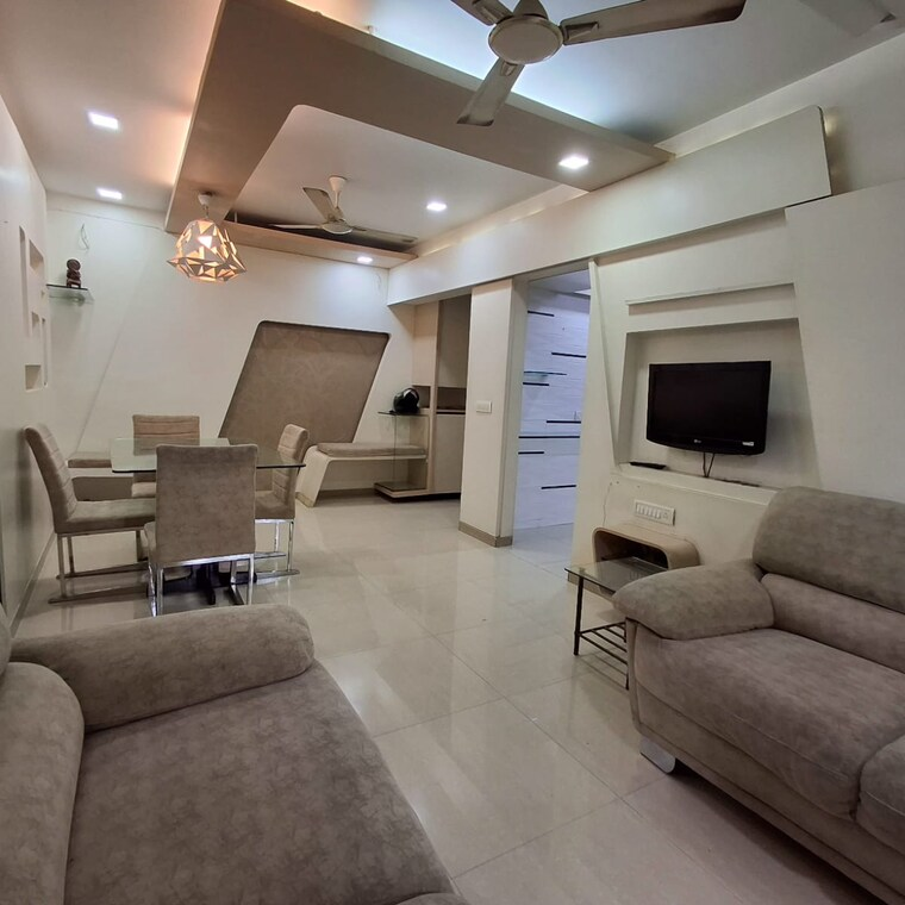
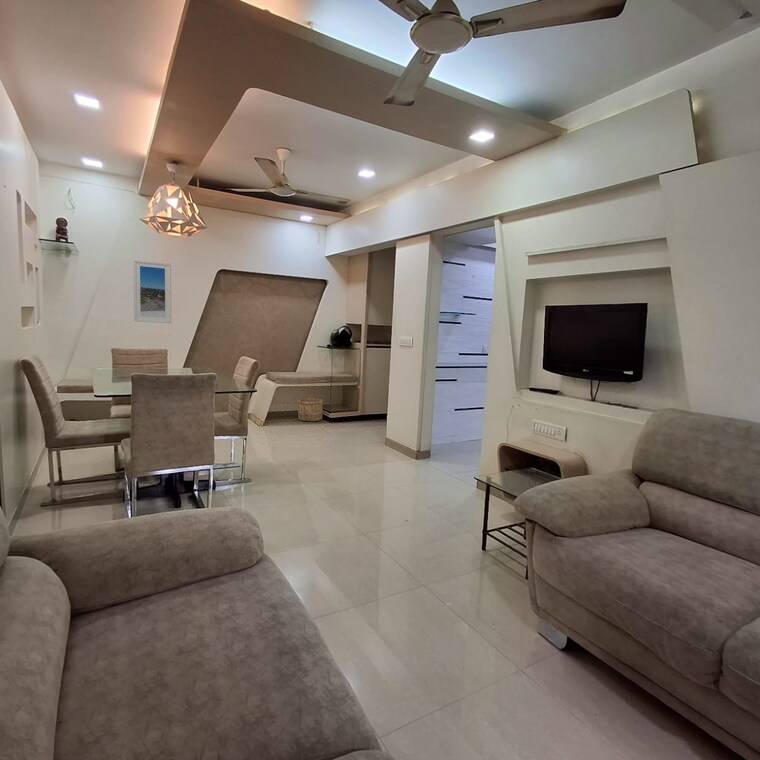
+ wooden bucket (310, 409)
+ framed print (152, 292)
